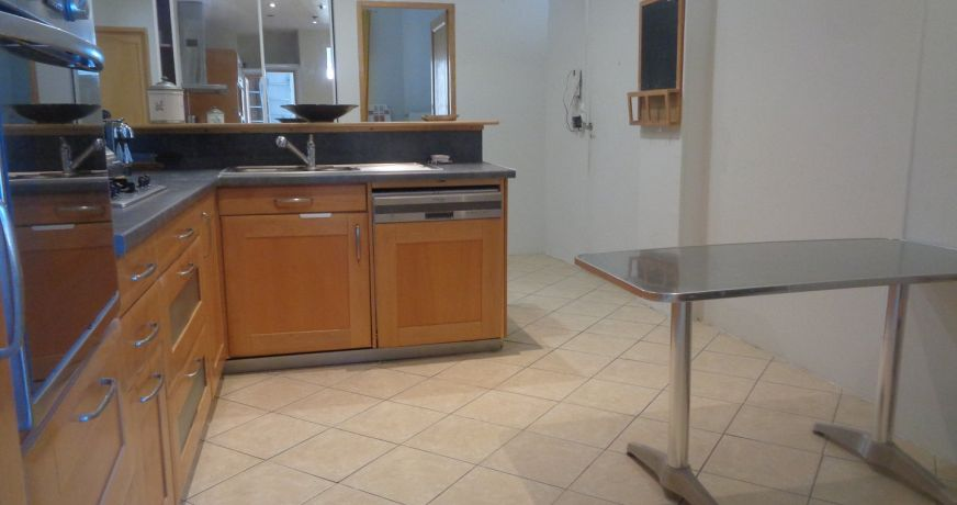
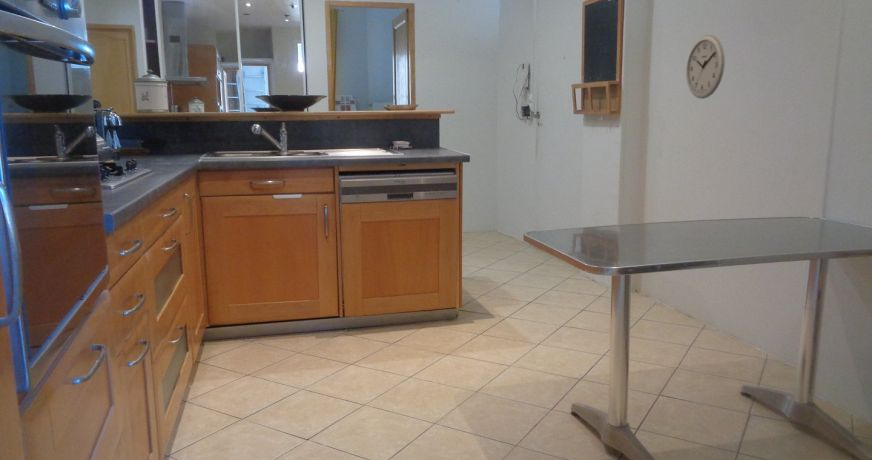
+ wall clock (703, 67)
